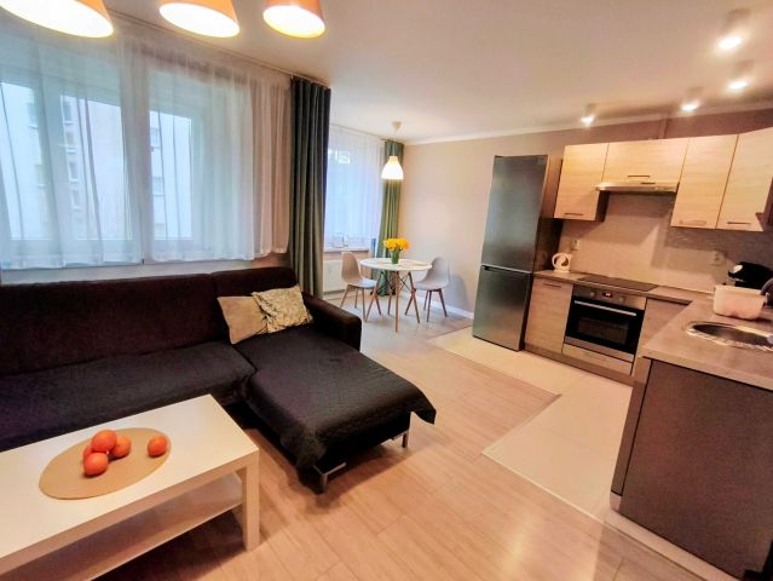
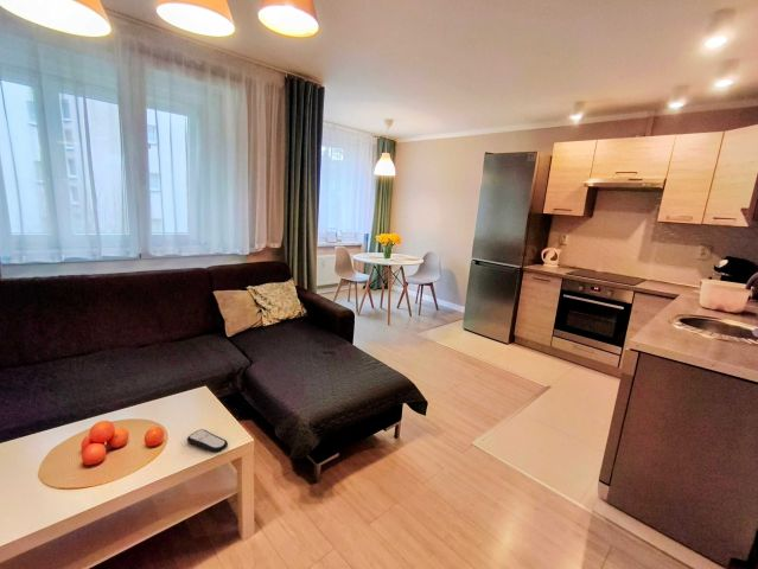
+ remote control (208, 440)
